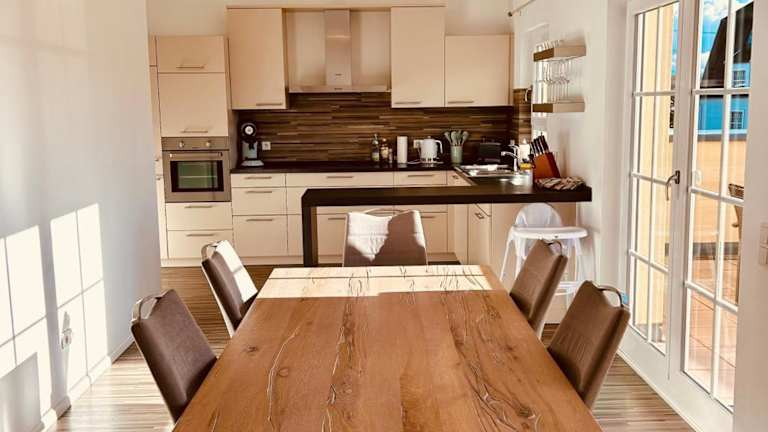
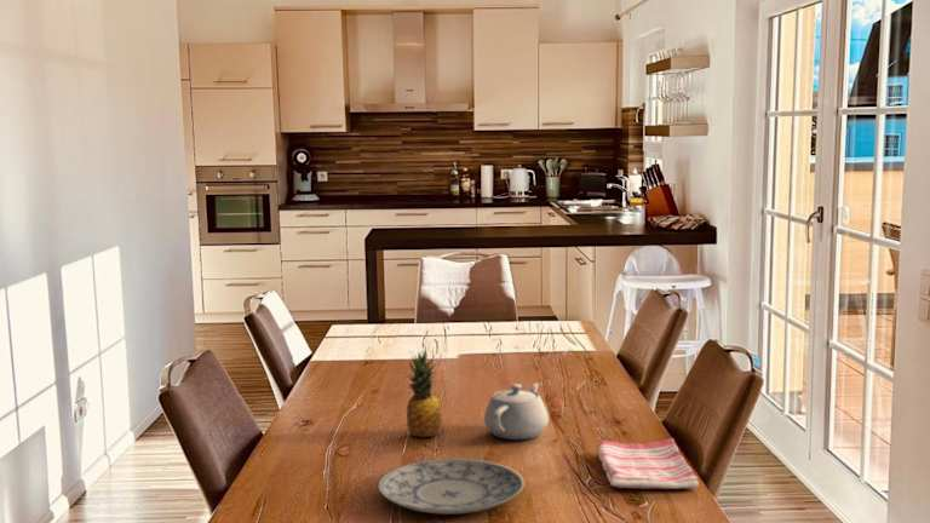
+ plate (450, 489)
+ dish towel (644, 462)
+ teapot (516, 408)
+ fruit (423, 392)
